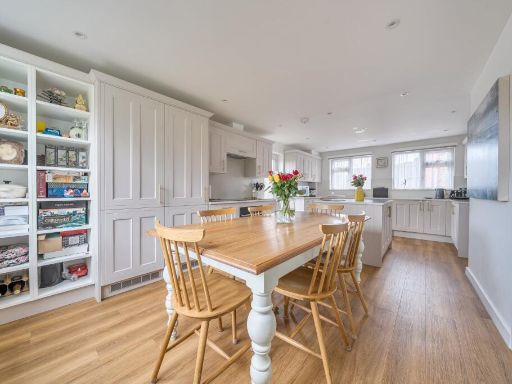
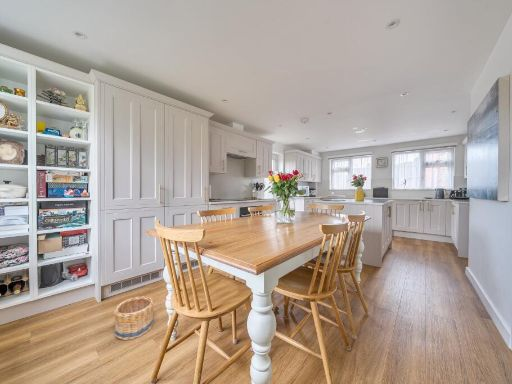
+ basket (134, 316)
